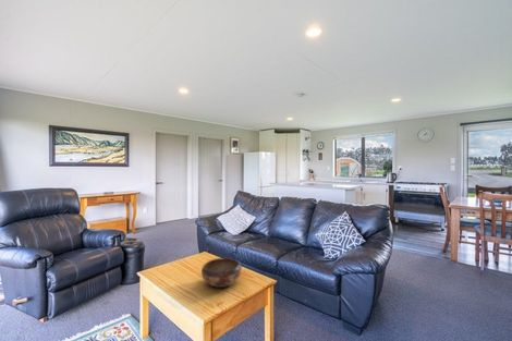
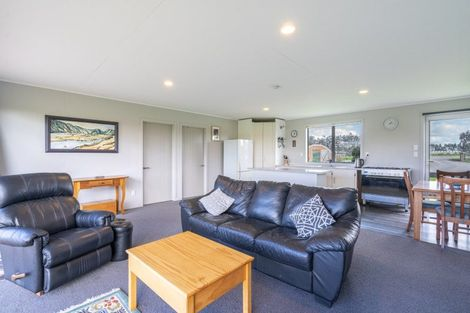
- decorative bowl (221, 273)
